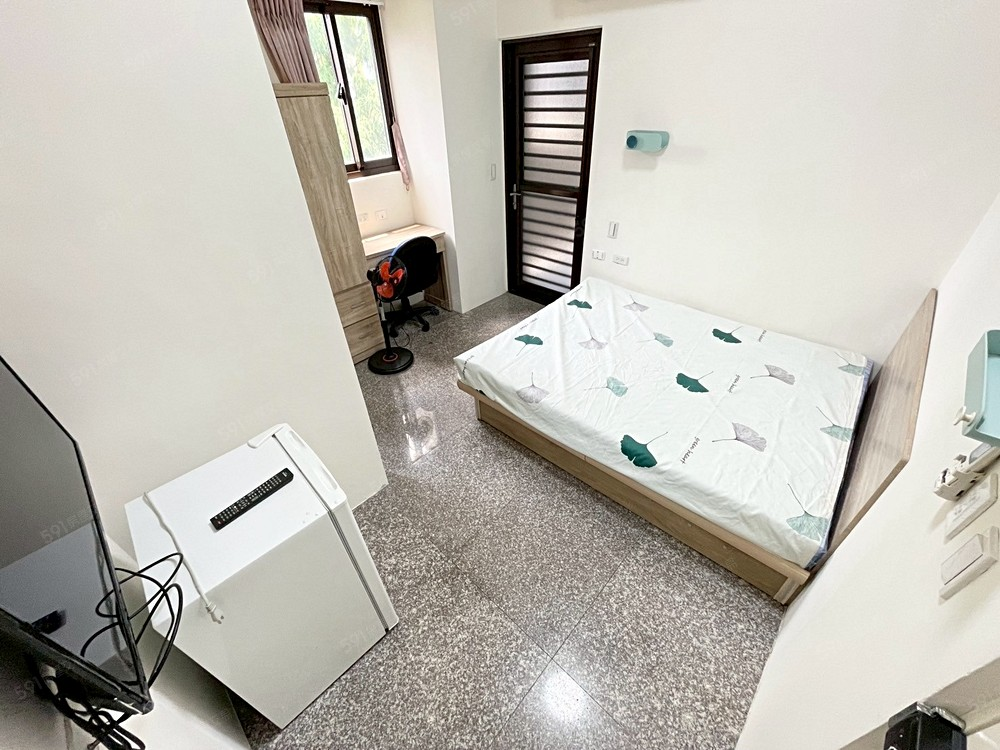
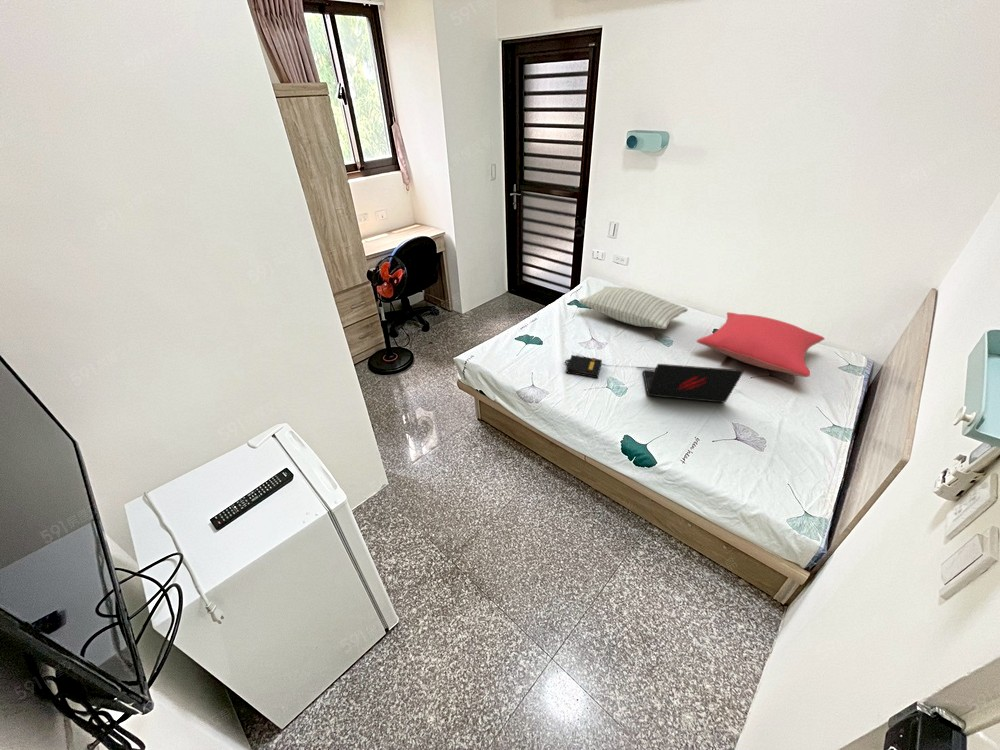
+ pillow (631, 306)
+ laptop (687, 371)
+ book (581, 364)
+ pillow (761, 340)
